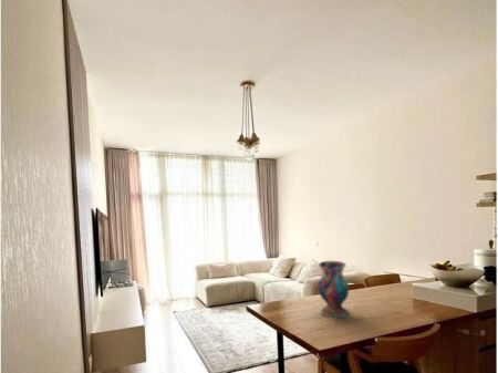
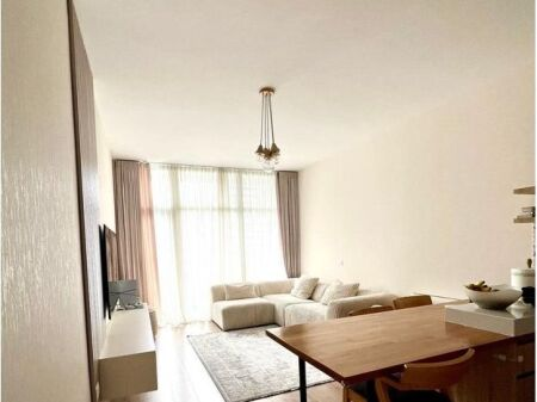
- vase (333, 288)
